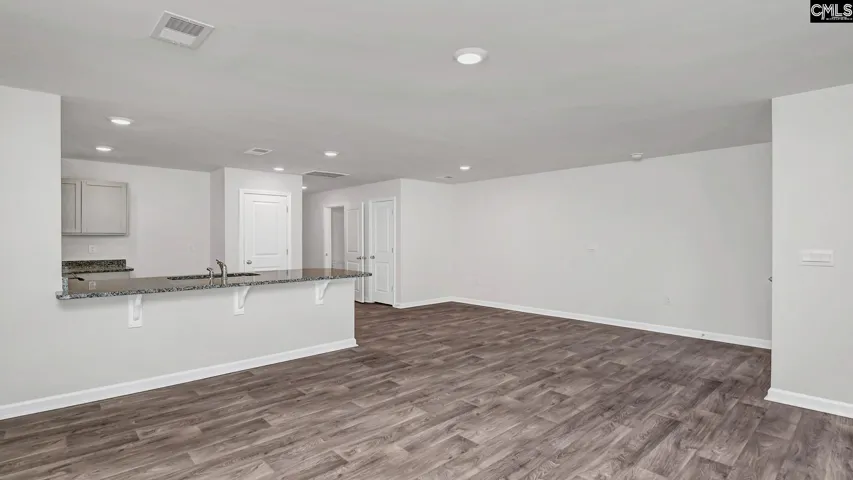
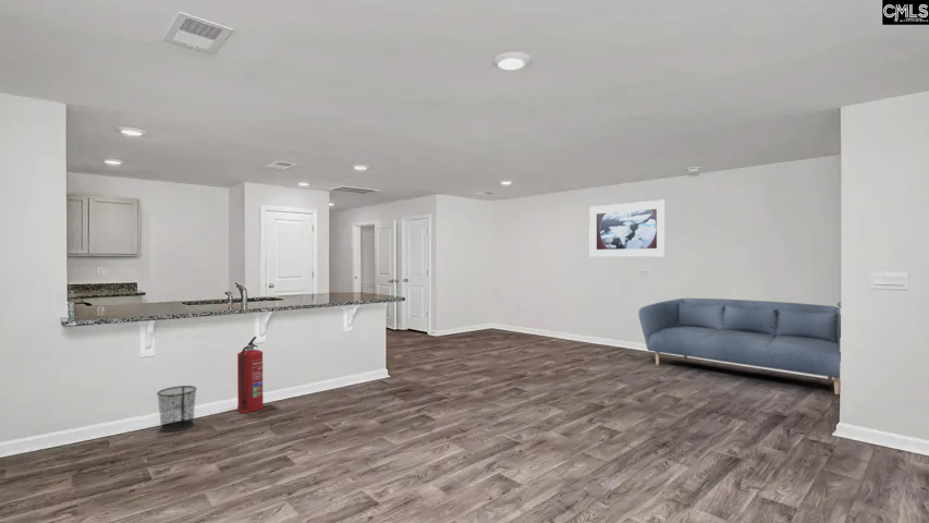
+ waste bin (176, 408)
+ fire extinguisher (249, 373)
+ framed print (625, 230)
+ sofa (744, 338)
